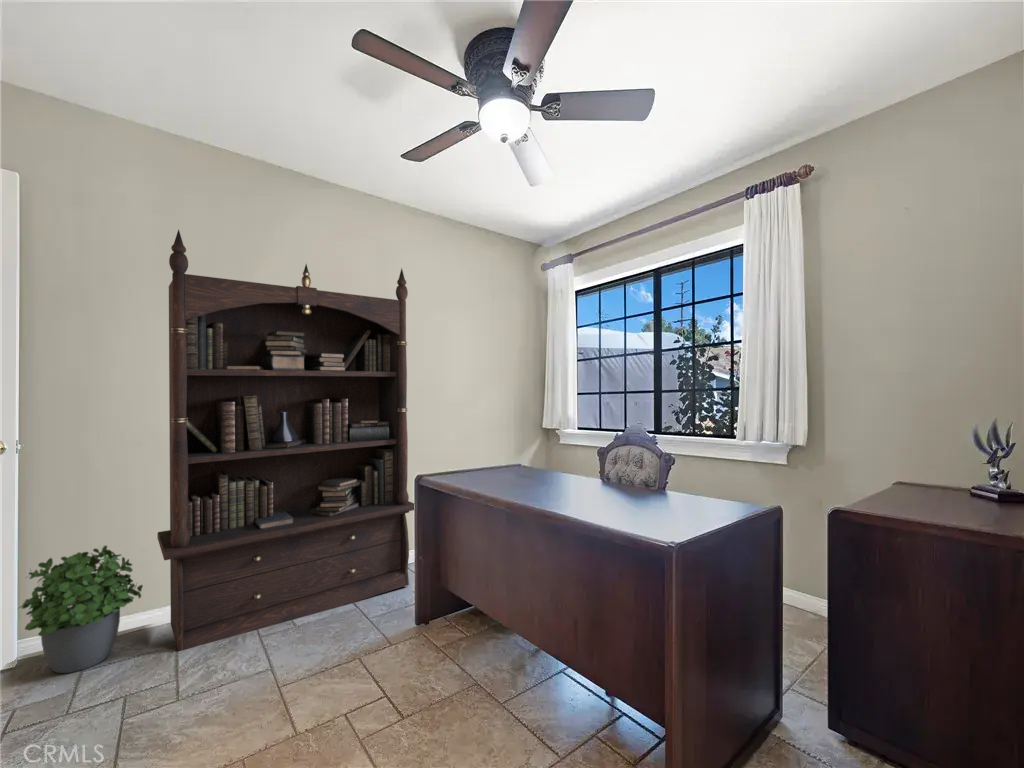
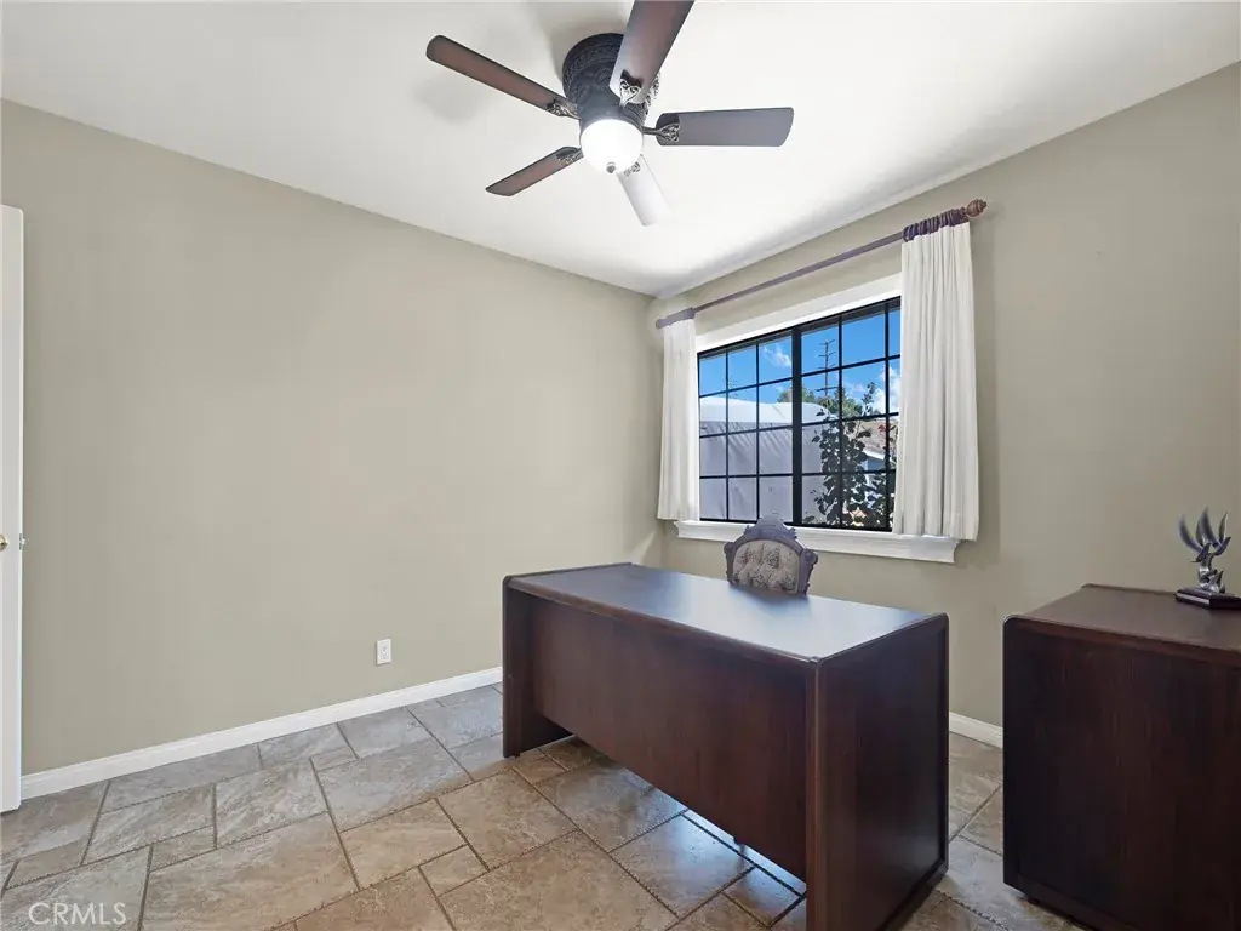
- potted plant (83, 605)
- bookcase (299, 429)
